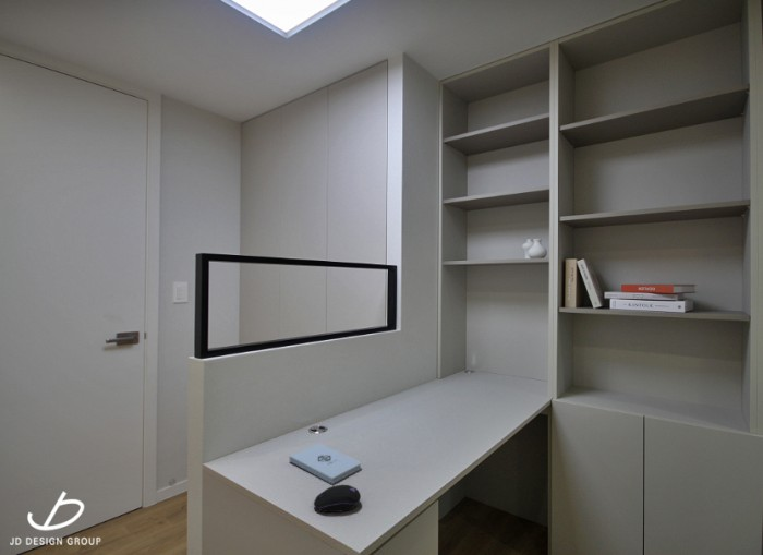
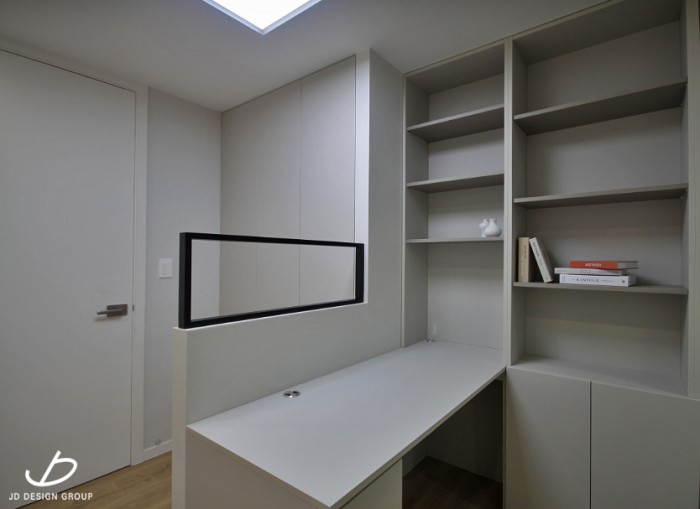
- computer mouse (337, 496)
- notepad (325, 461)
